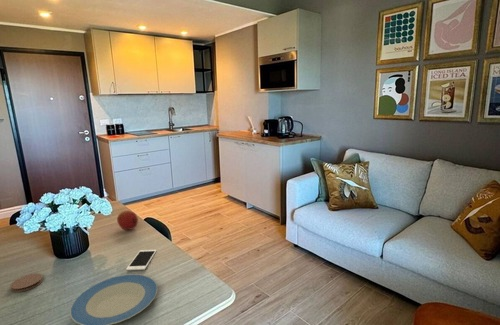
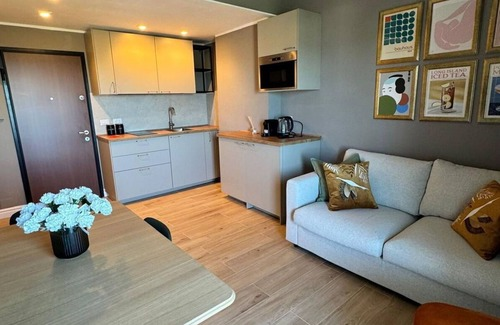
- cell phone (142, 259)
- plate (116, 301)
- coaster (27, 282)
- fruit (127, 220)
